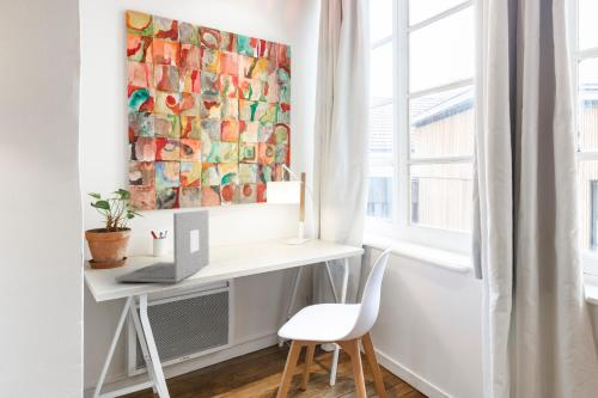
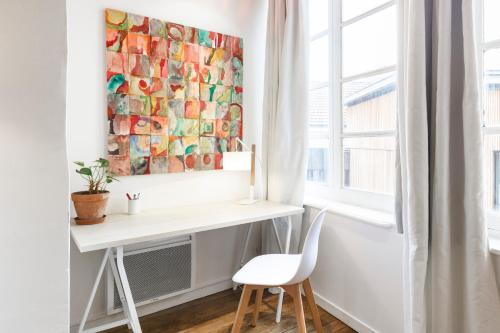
- laptop (173, 241)
